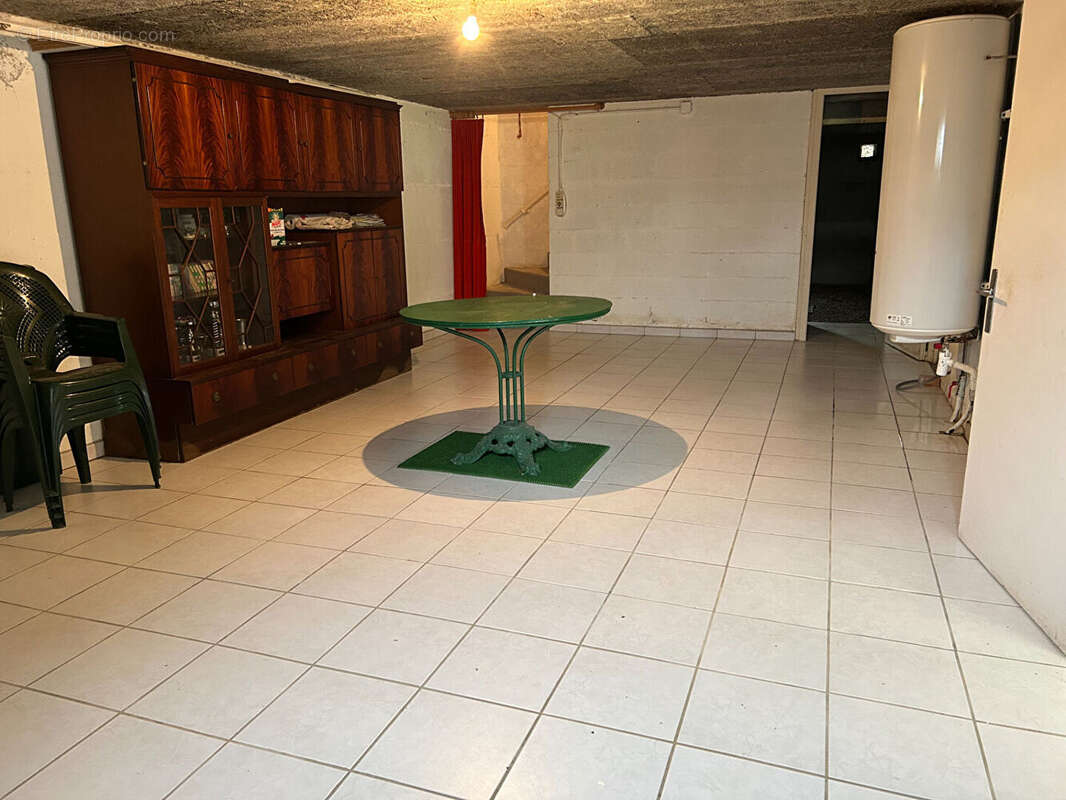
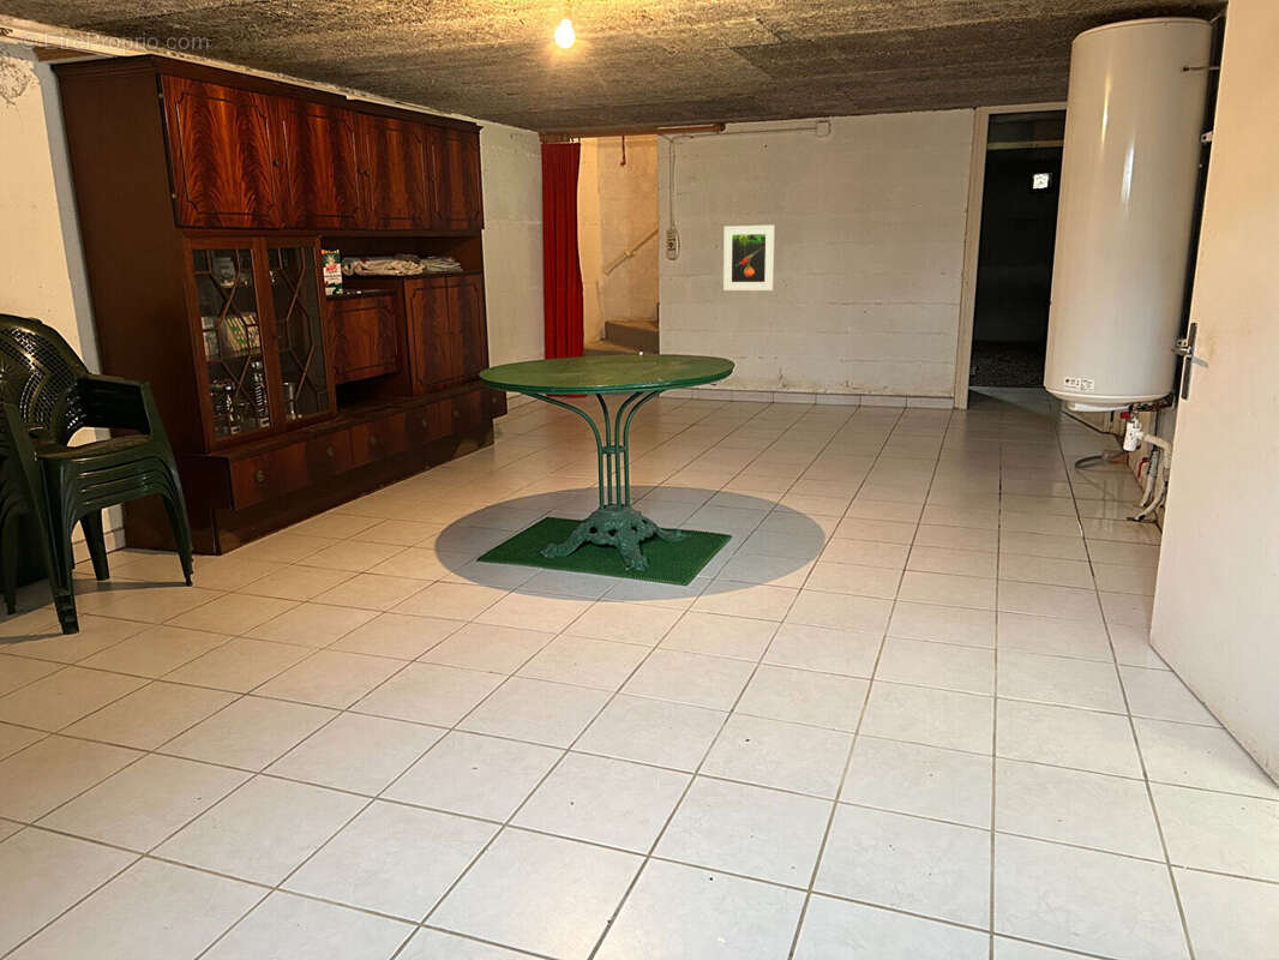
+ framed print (749, 258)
